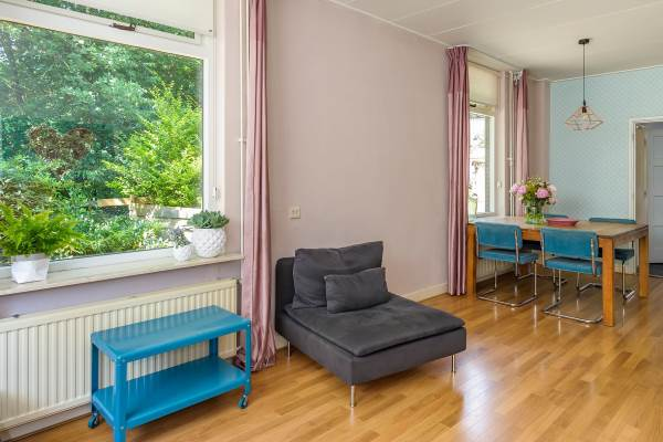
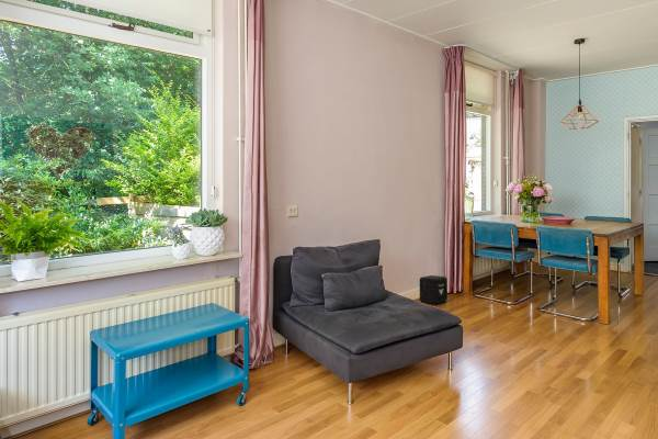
+ air purifier (433, 289)
